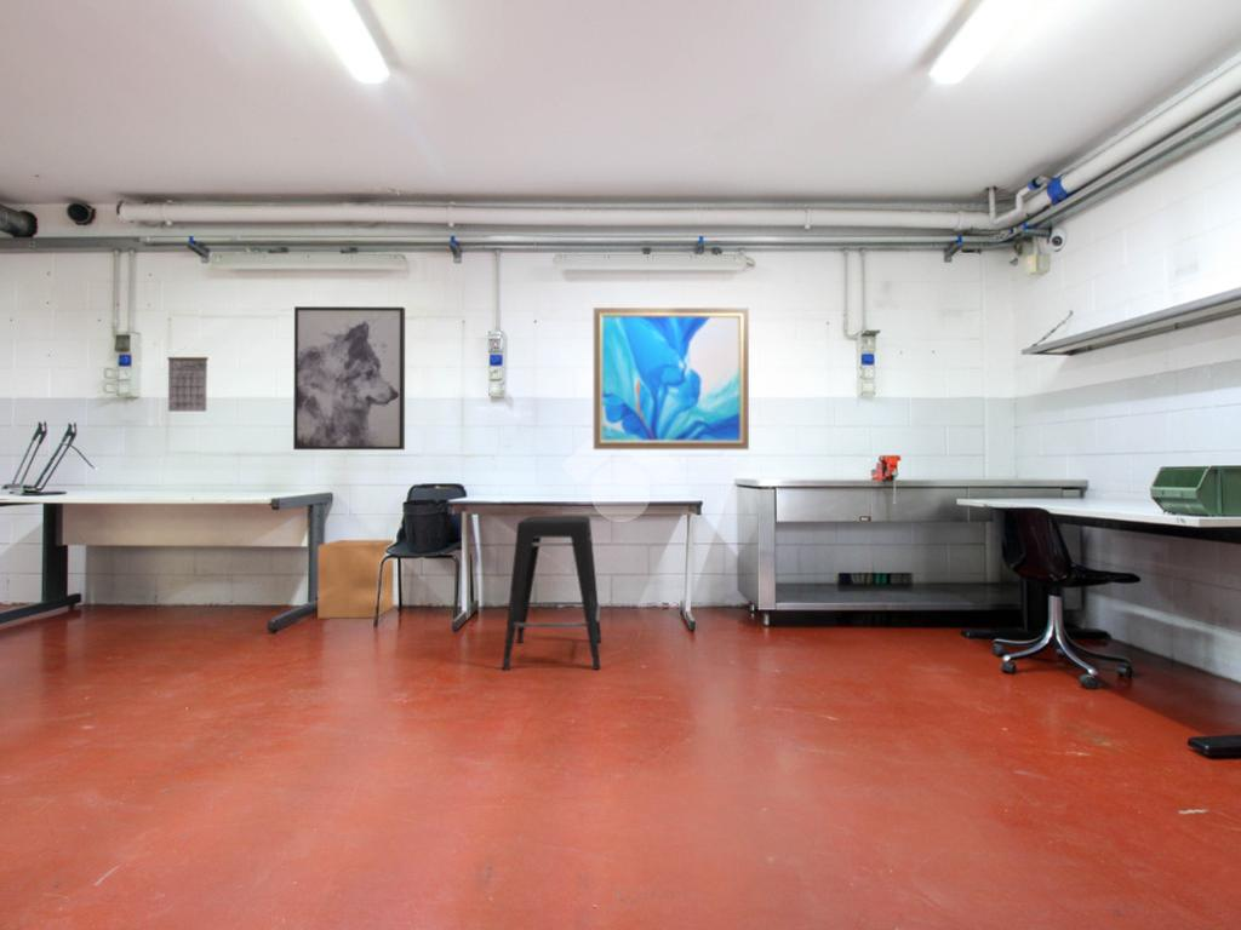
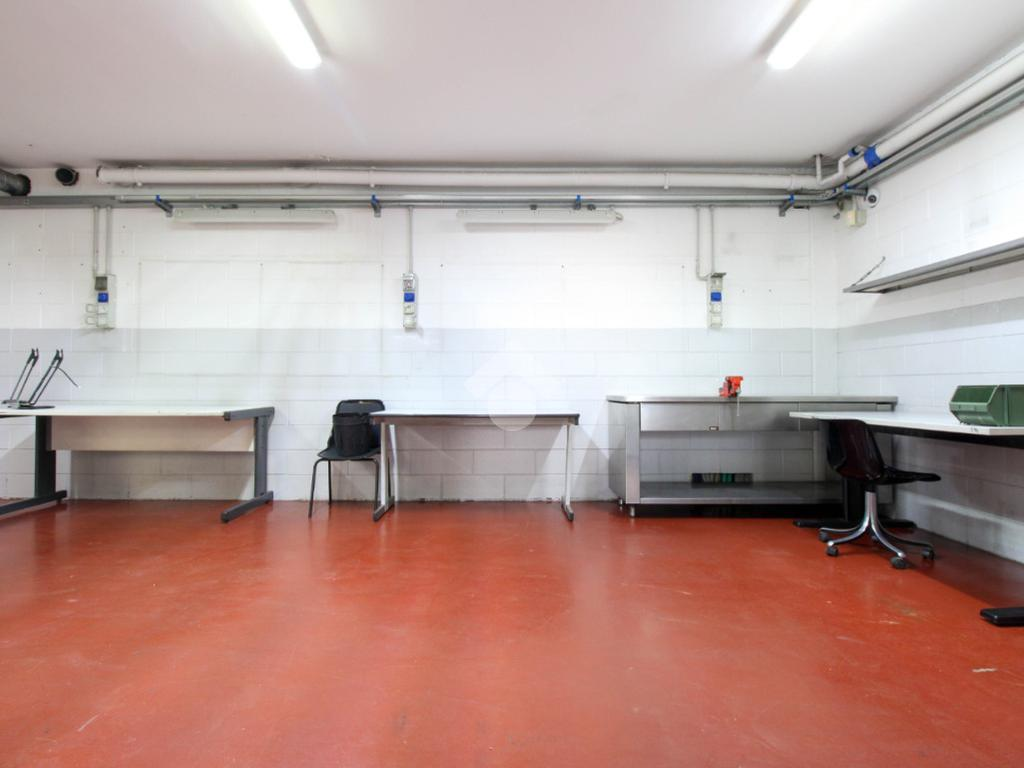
- calendar (188, 377)
- stool (555, 602)
- cardboard box (356, 576)
- wall art (670, 378)
- wall art (349, 378)
